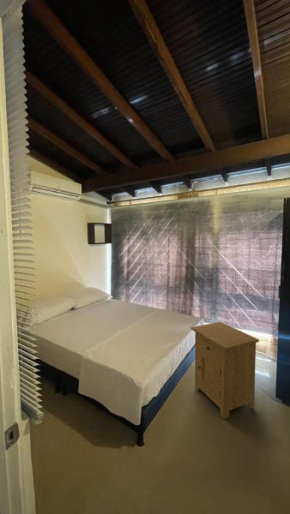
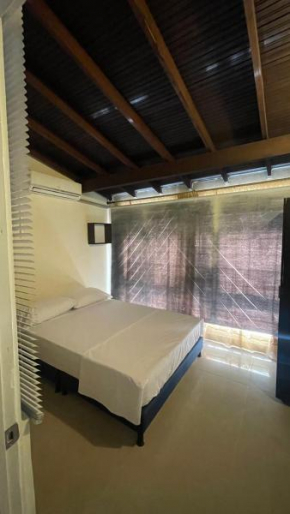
- nightstand (222, 365)
